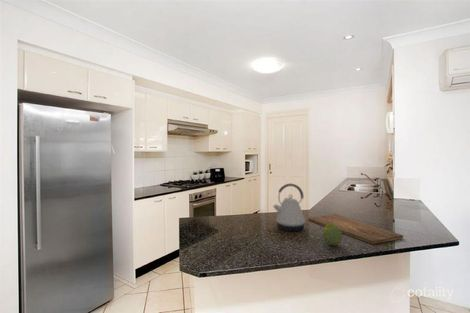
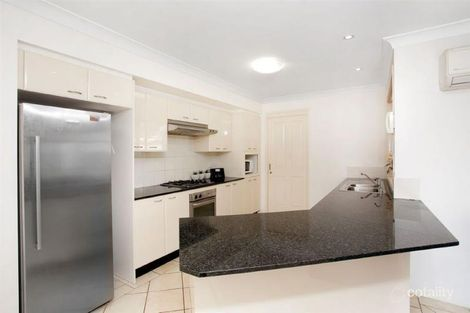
- cutting board (350, 226)
- fruit (332, 234)
- kettle (289, 205)
